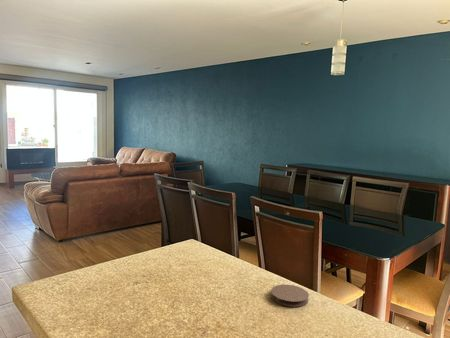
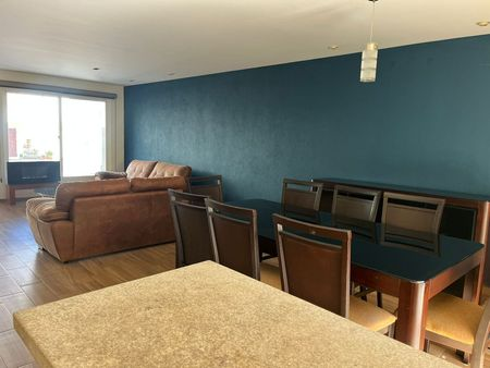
- coaster (289, 294)
